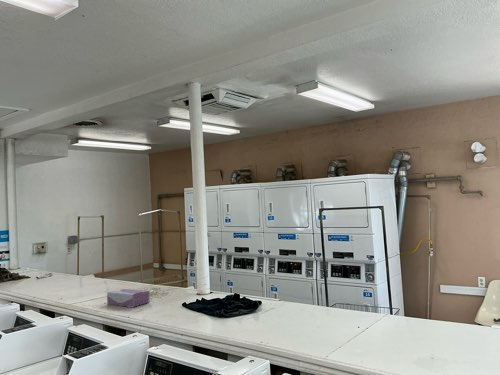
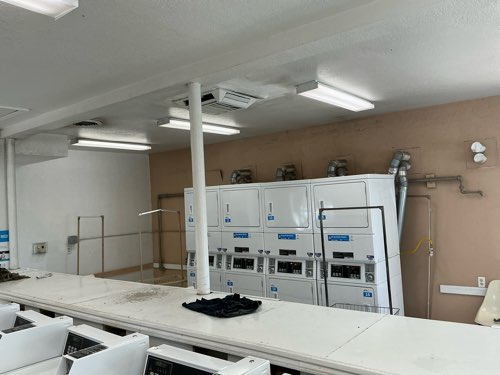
- tissue box (128, 297)
